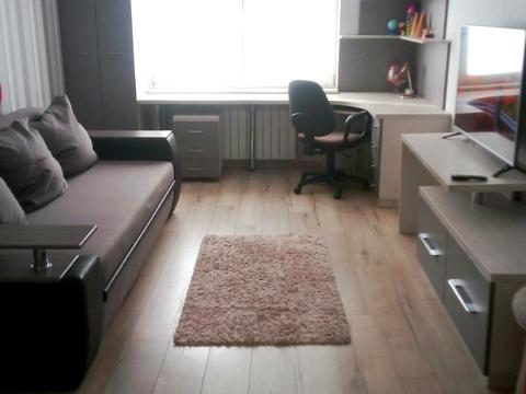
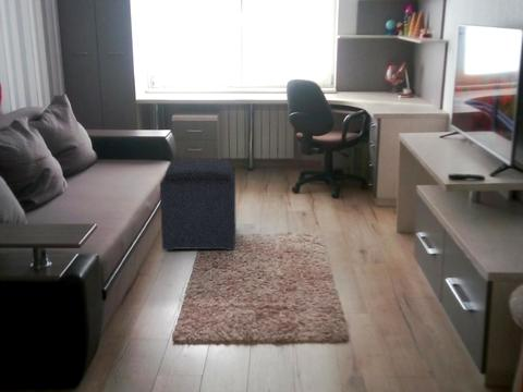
+ ottoman (199, 201)
